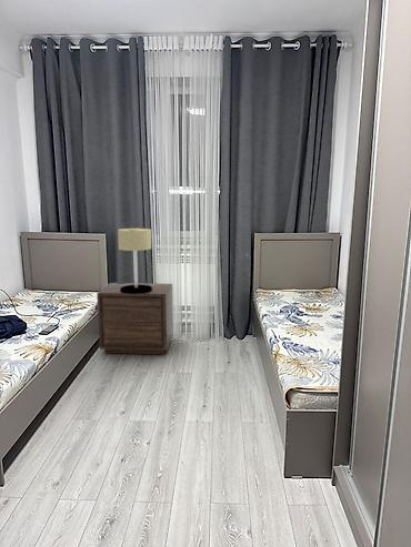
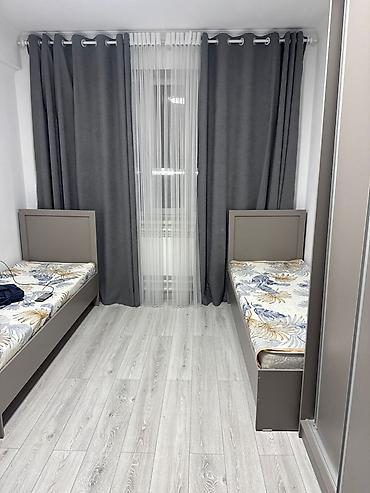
- table lamp (134, 260)
- nightstand (137, 317)
